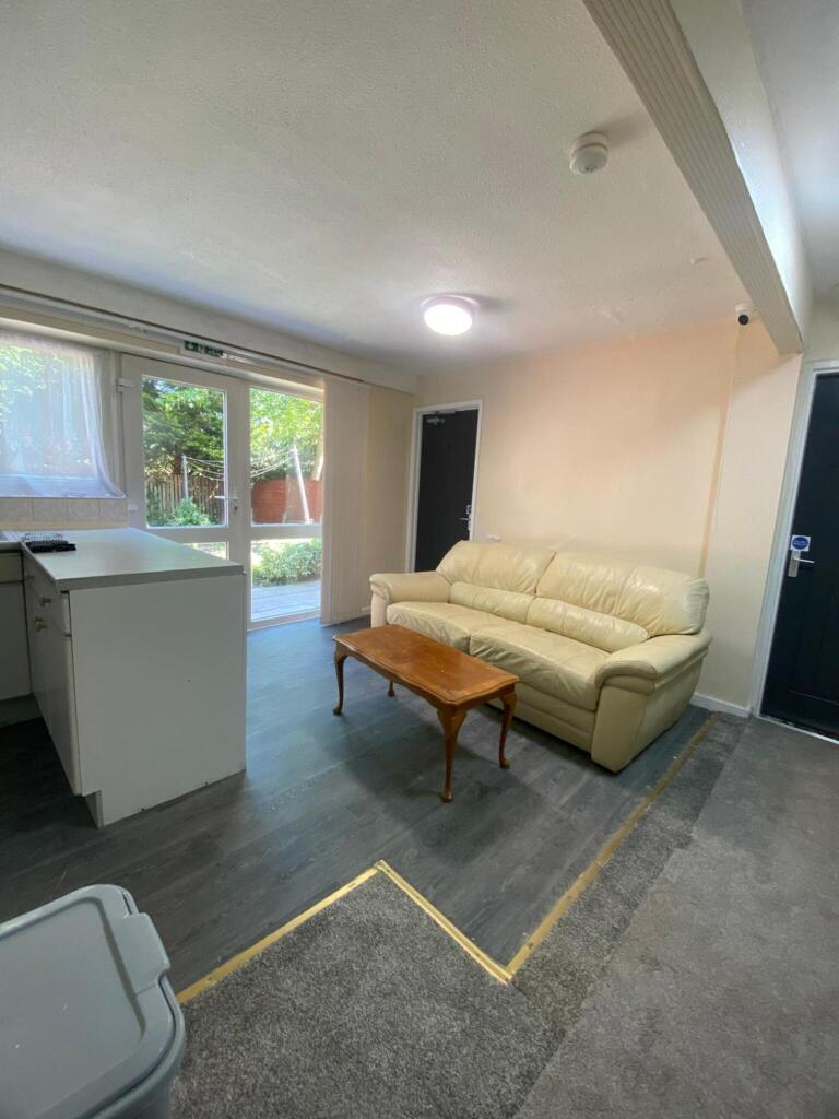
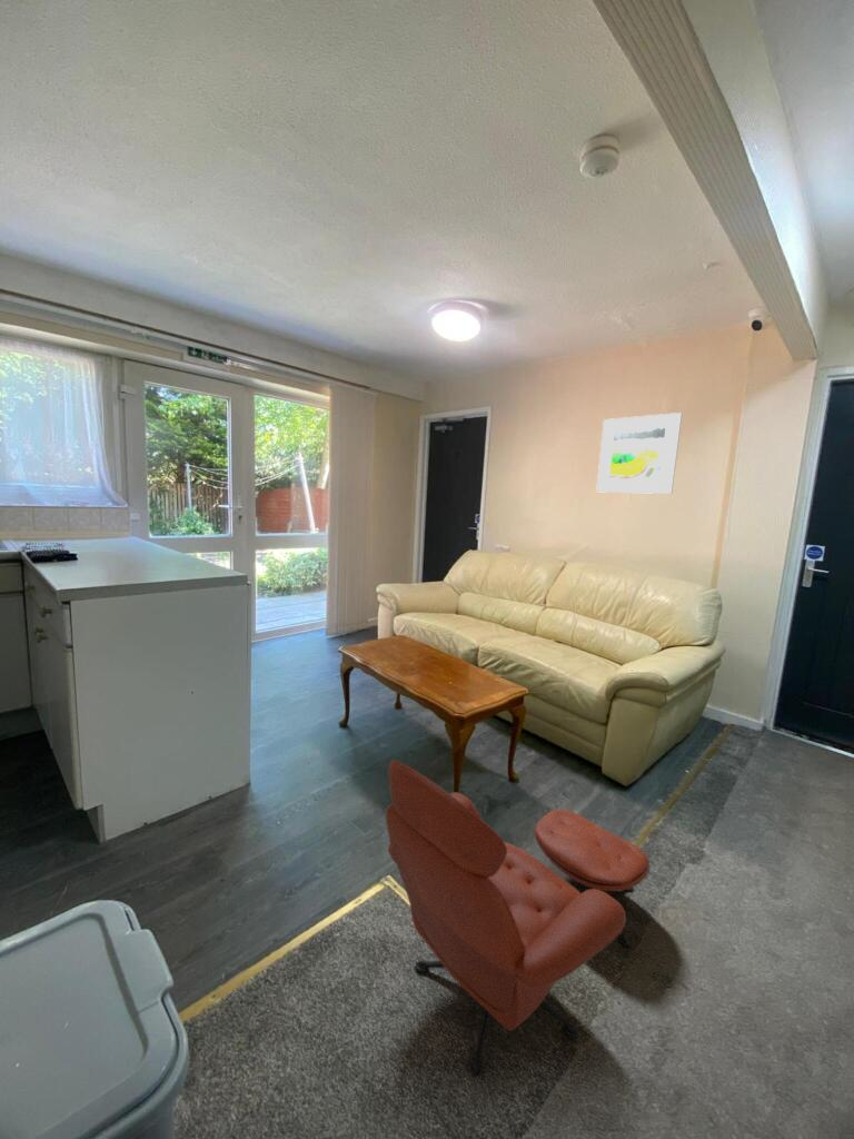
+ armchair (544, 842)
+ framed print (636, 455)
